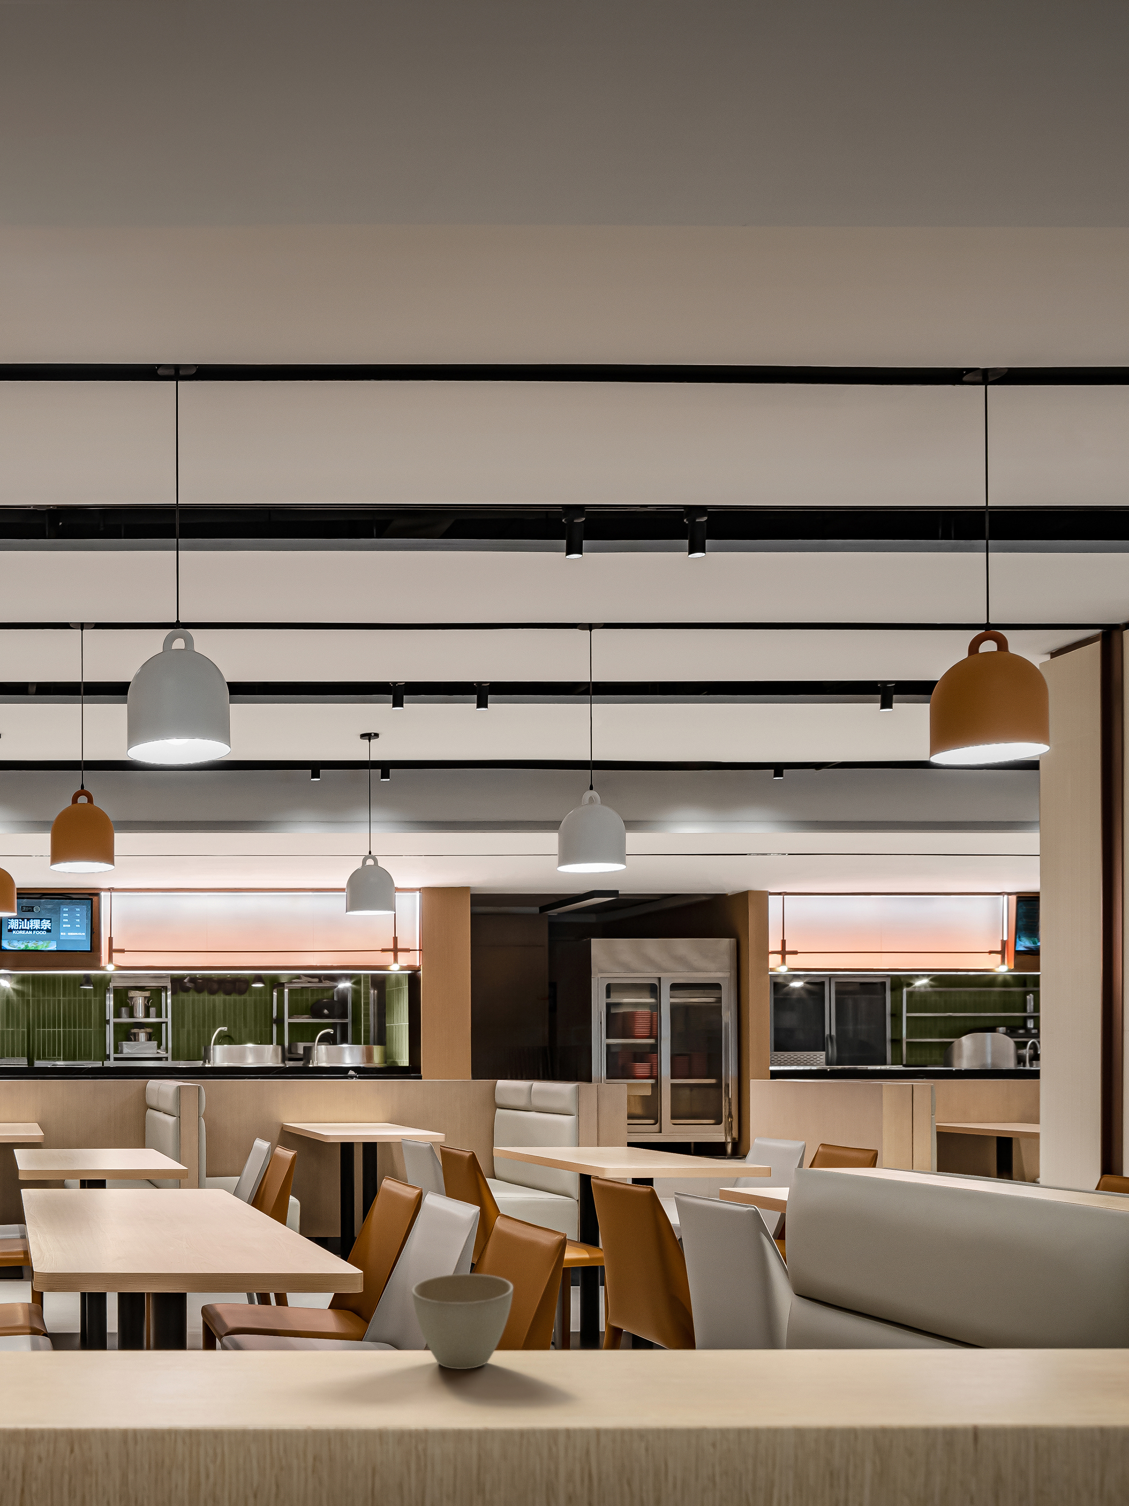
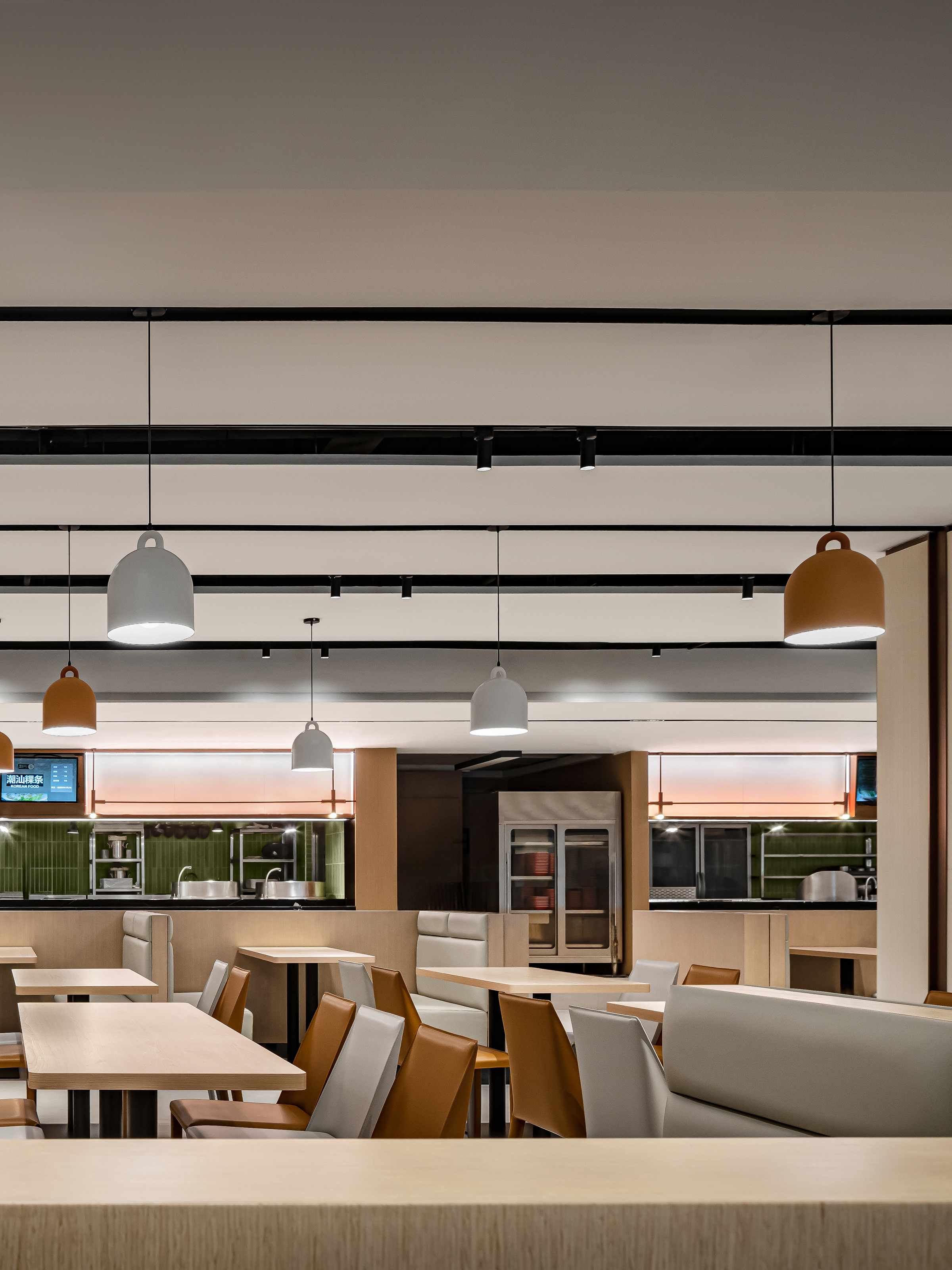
- flower pot (463, 1323)
